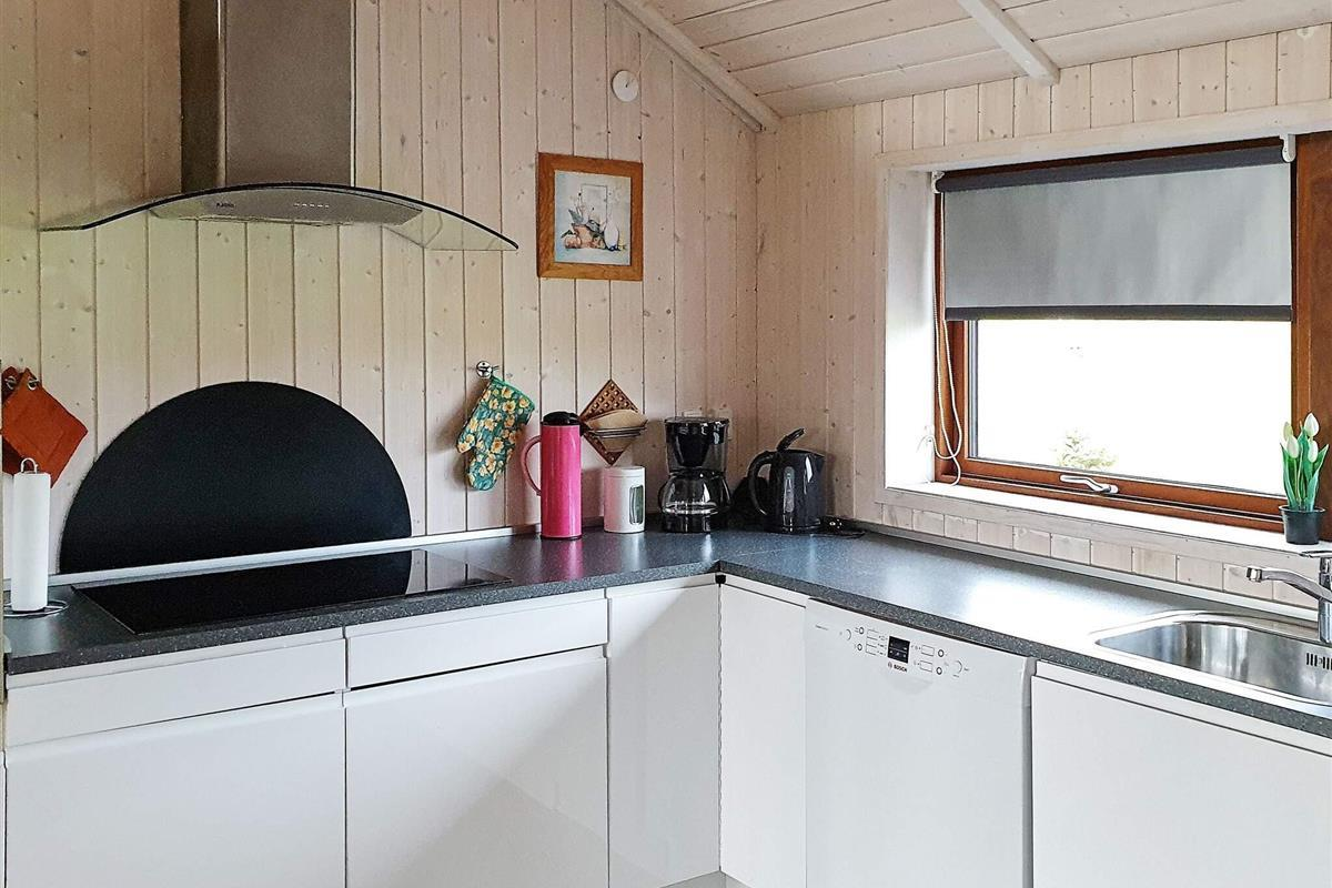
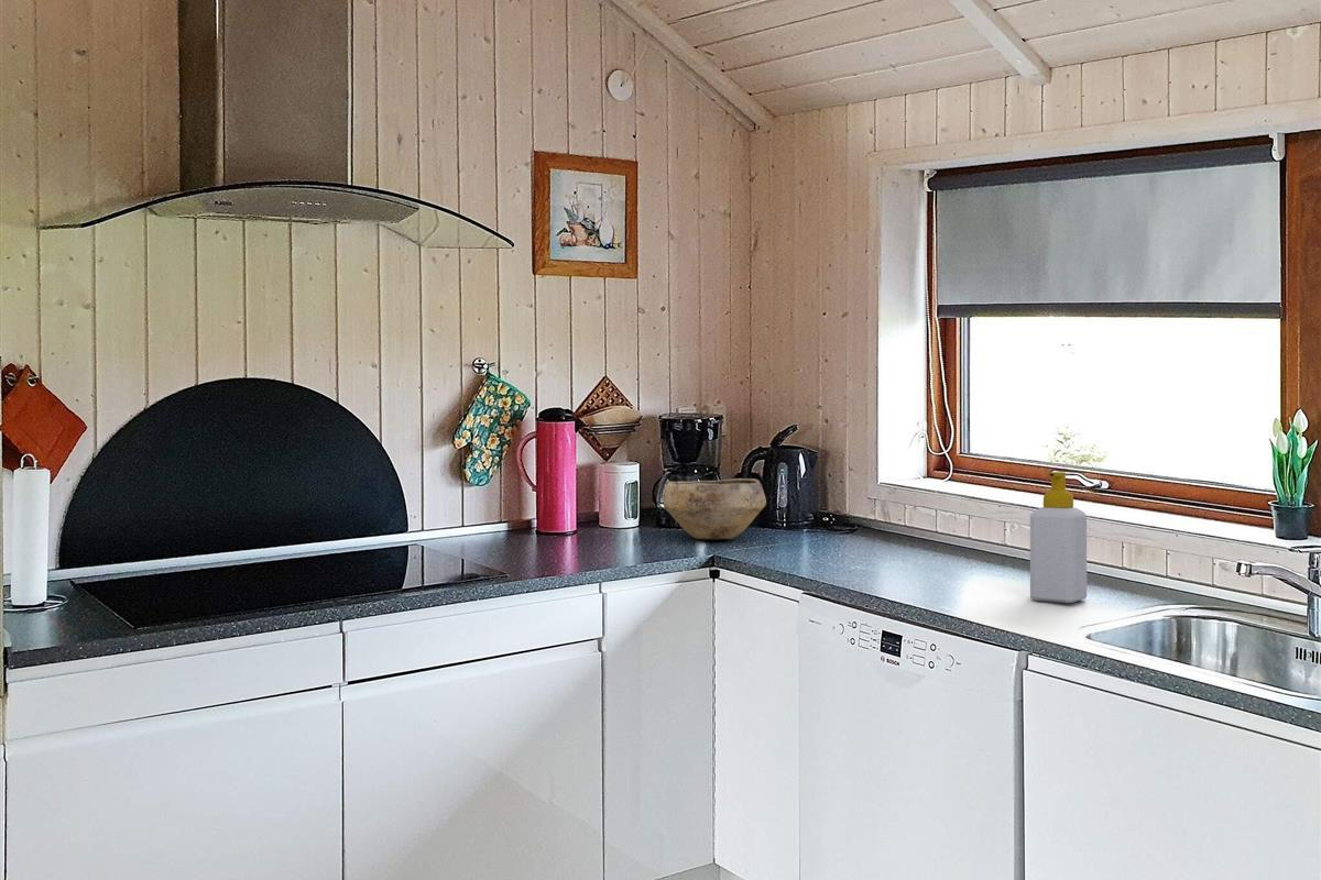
+ soap bottle (1058, 536)
+ bowl (714, 509)
